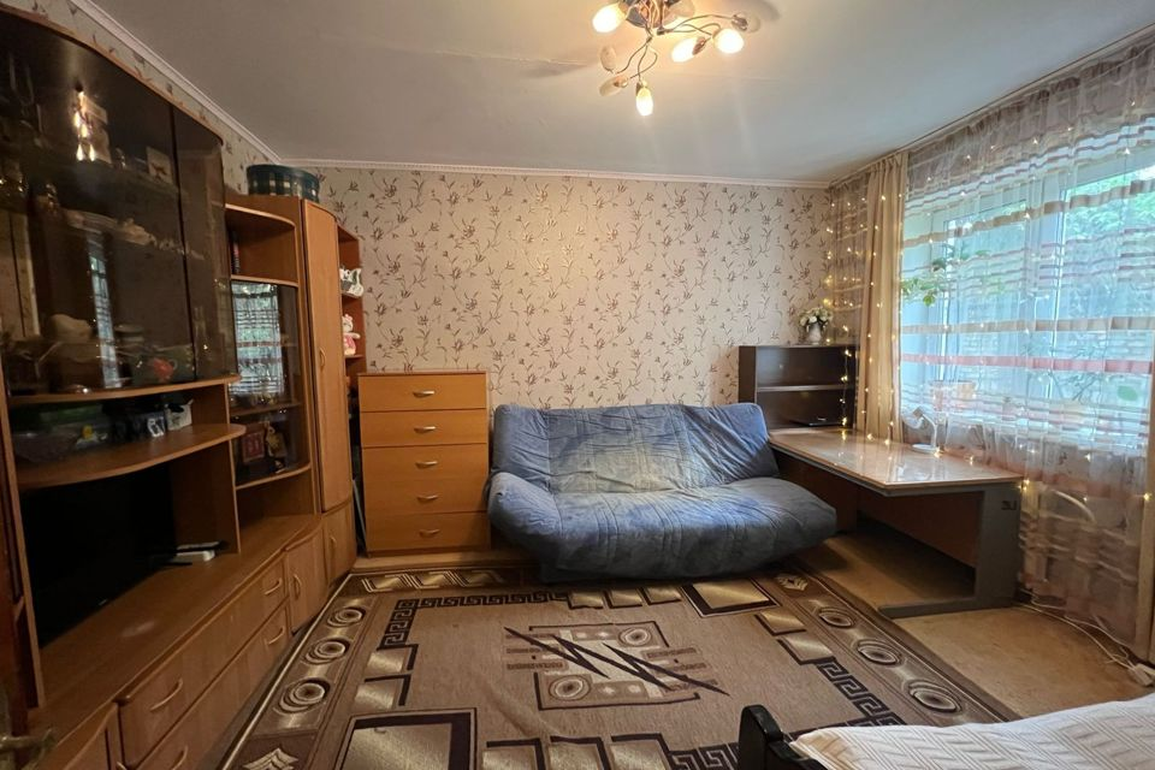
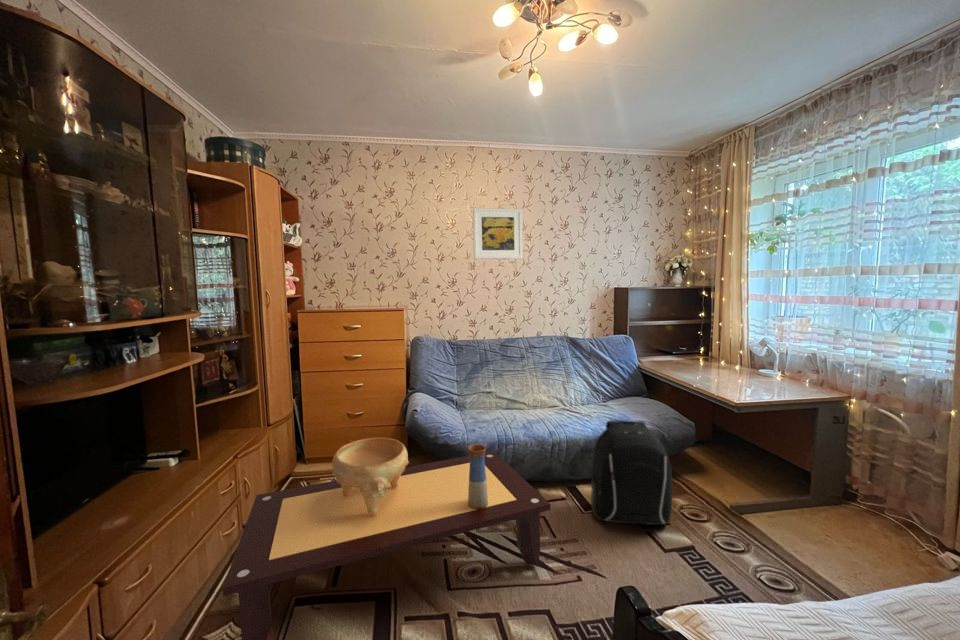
+ decorative bowl (368, 475)
+ coffee table (399, 530)
+ vase (477, 475)
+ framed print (498, 233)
+ backpack (627, 469)
